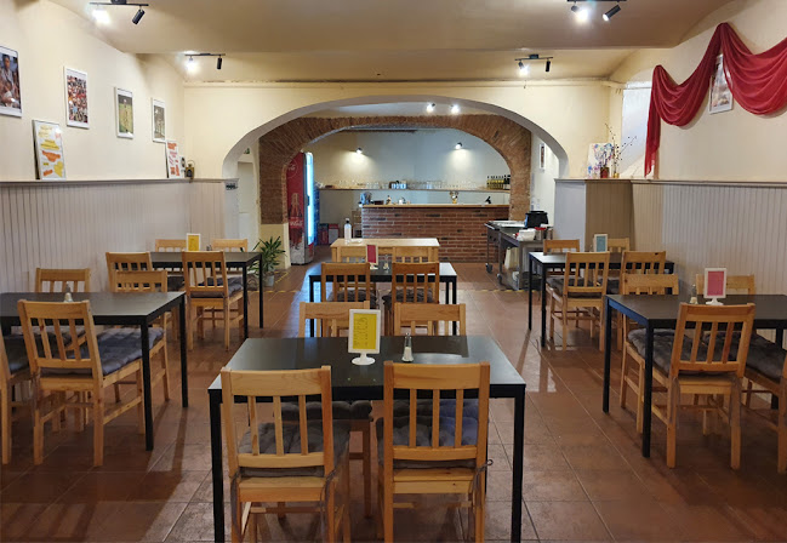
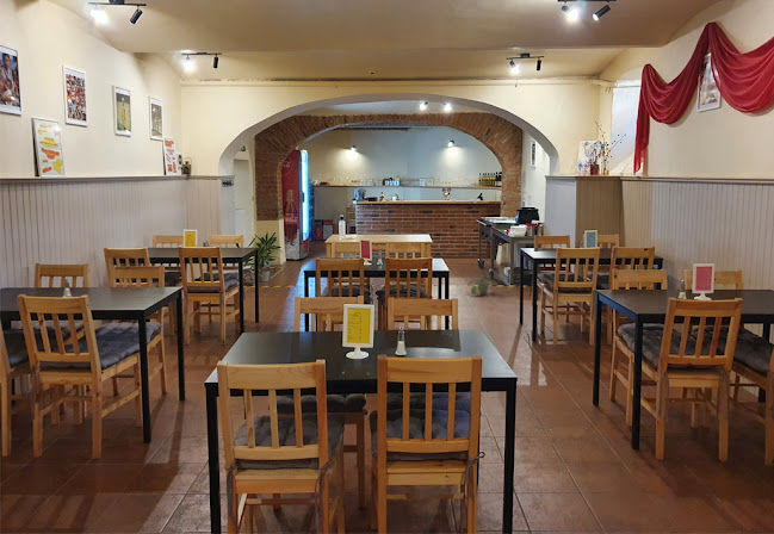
+ potted plant (482, 284)
